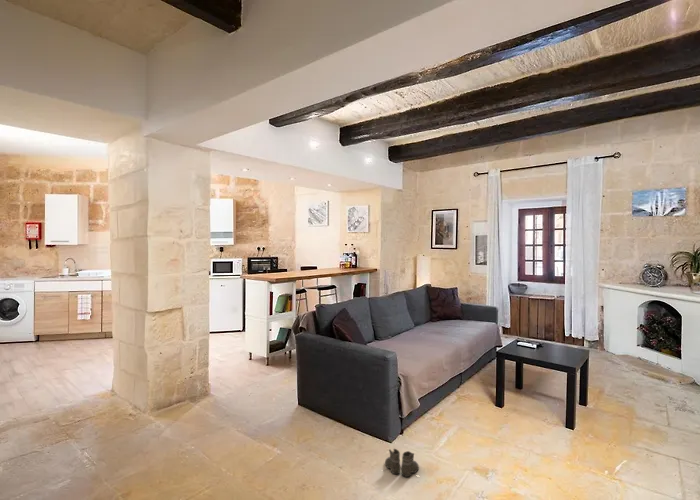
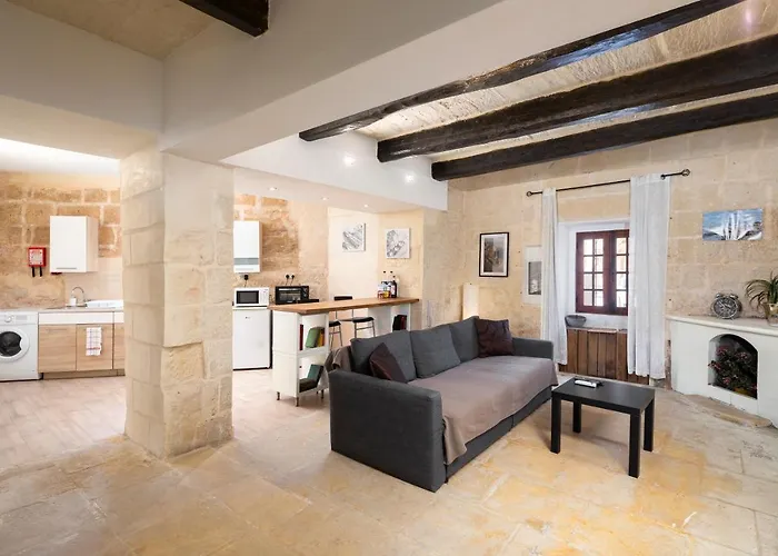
- boots (402, 459)
